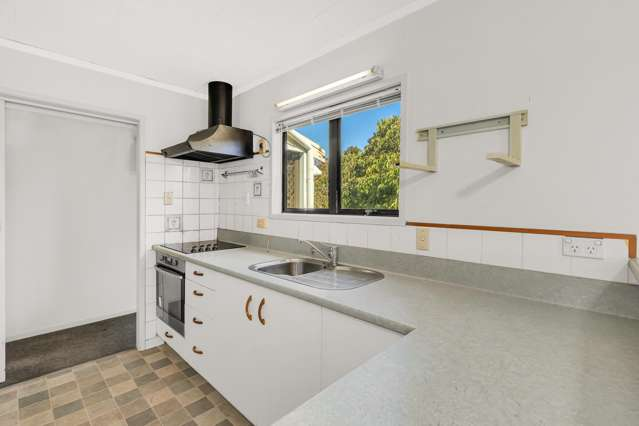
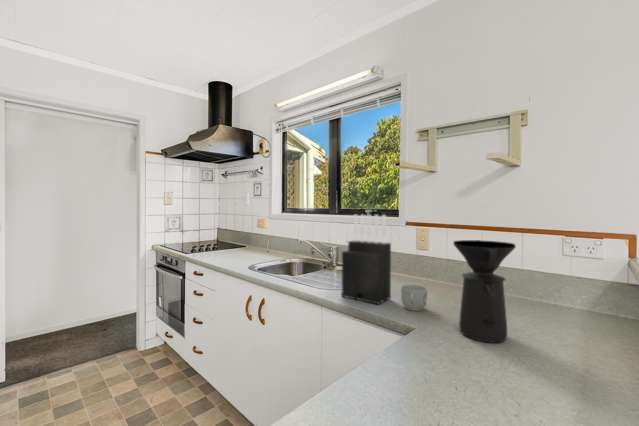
+ coffee maker (482, 288)
+ knife block (364, 256)
+ mug (413, 298)
